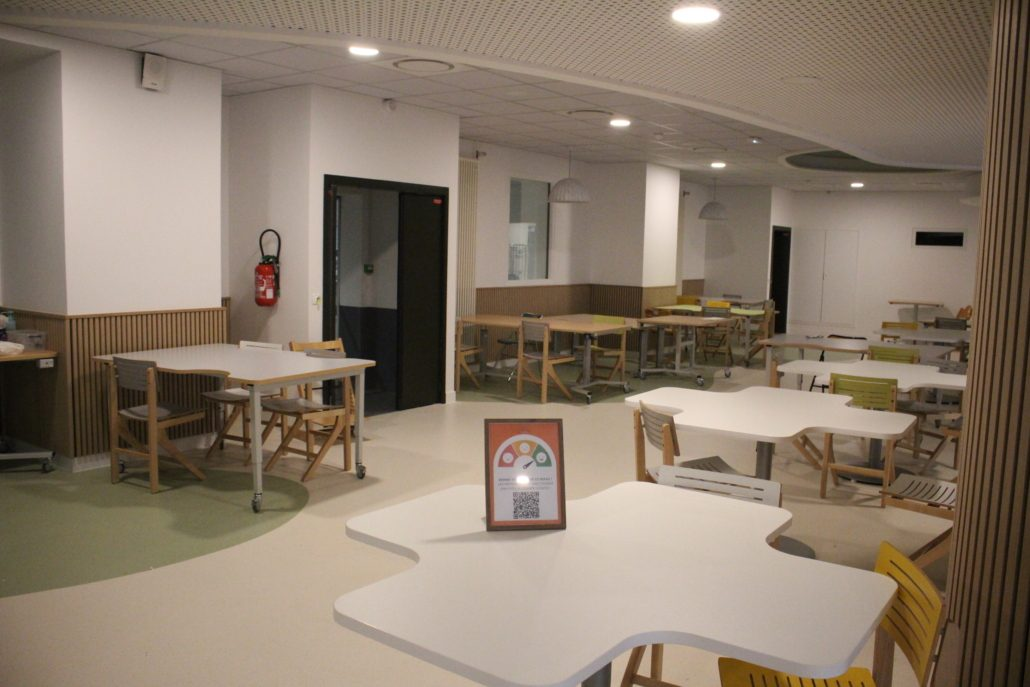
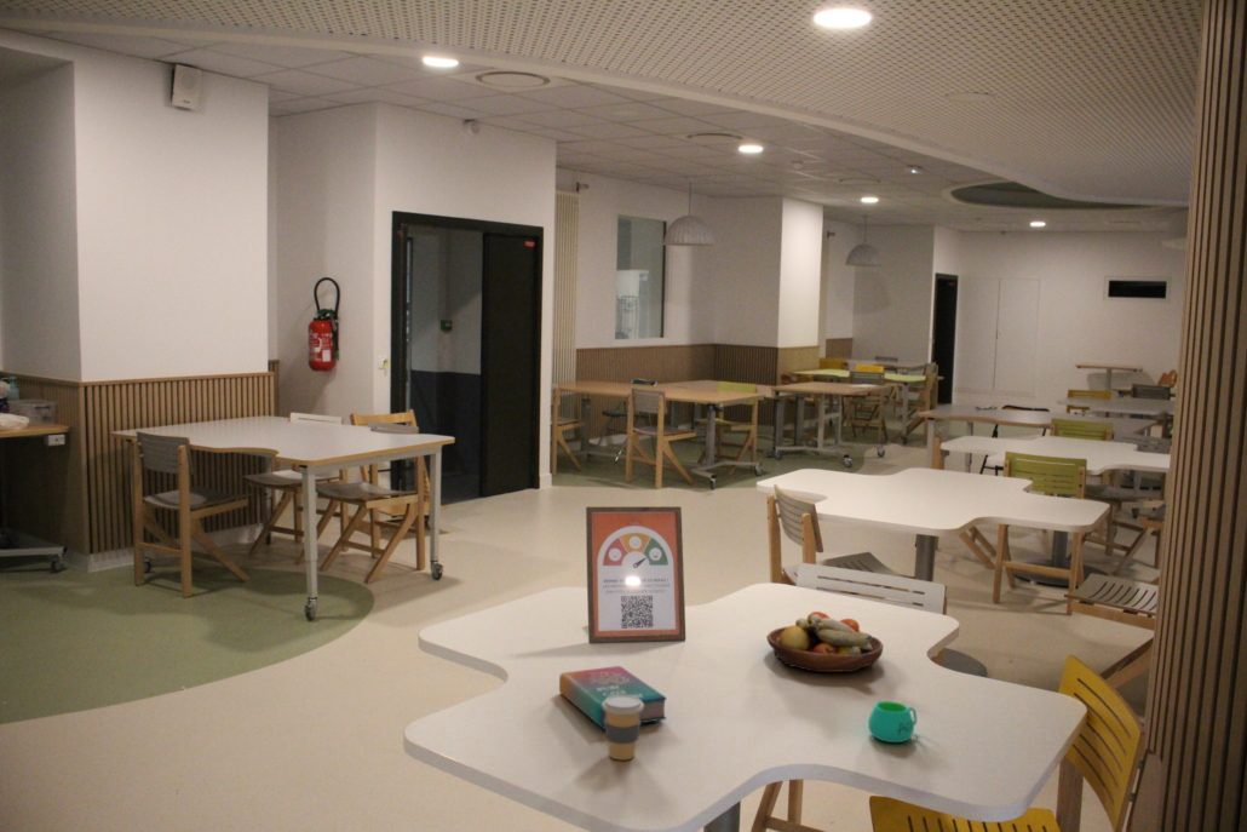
+ mug (896, 721)
+ coffee cup (622, 728)
+ book (610, 695)
+ fruit bowl (826, 635)
